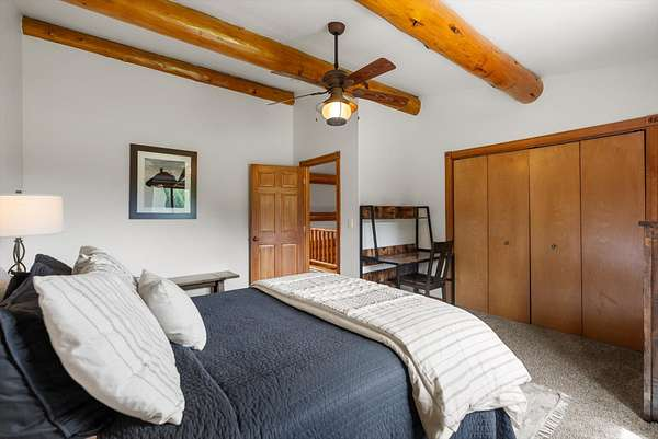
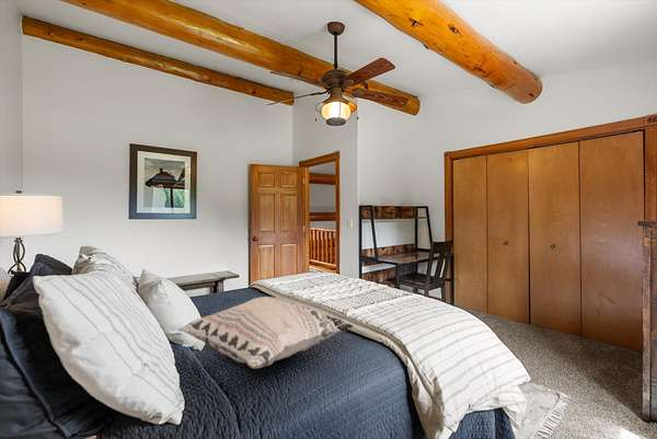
+ decorative pillow (267, 327)
